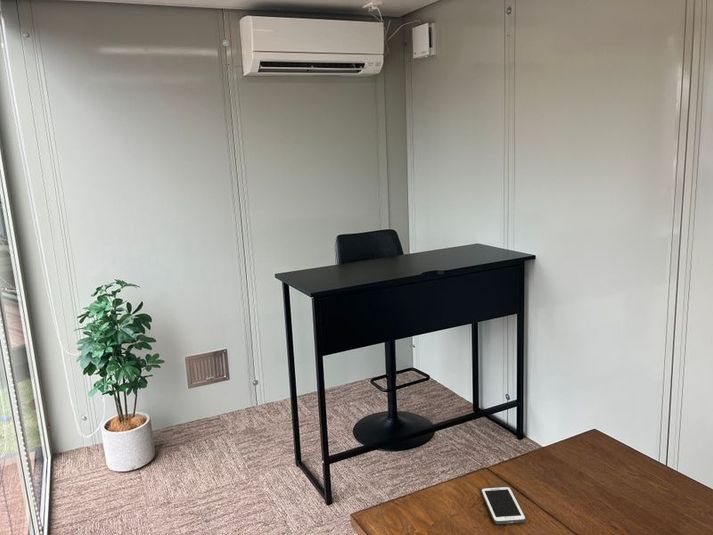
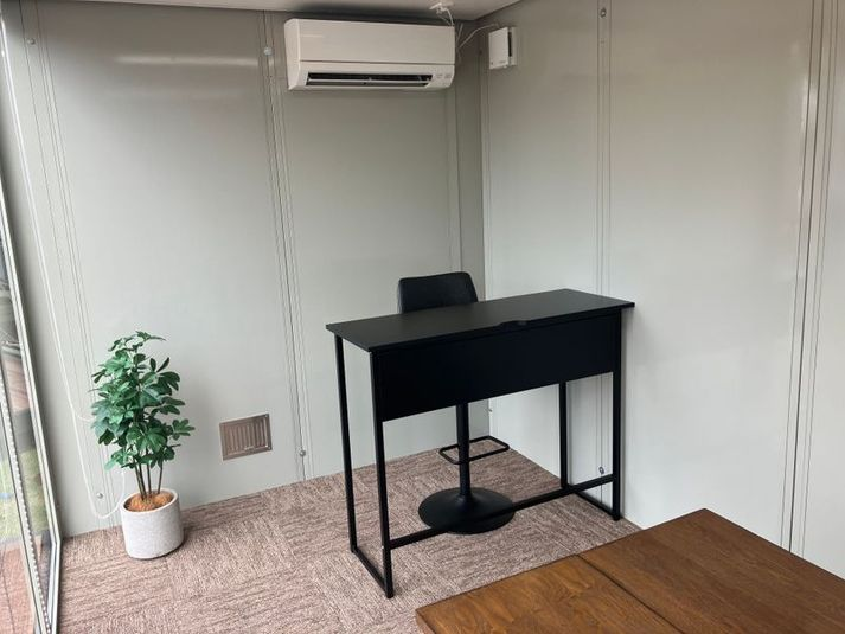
- cell phone (502, 504)
